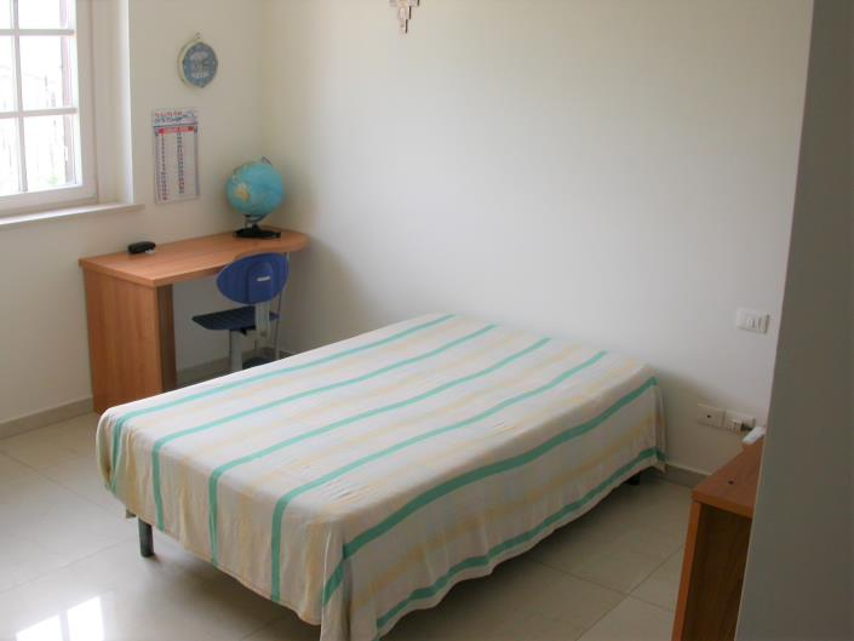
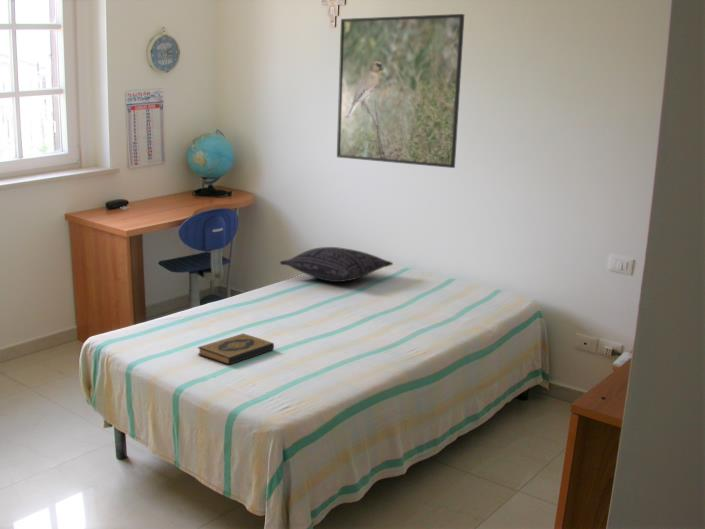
+ hardback book (236, 348)
+ pillow (336, 263)
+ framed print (396, 90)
